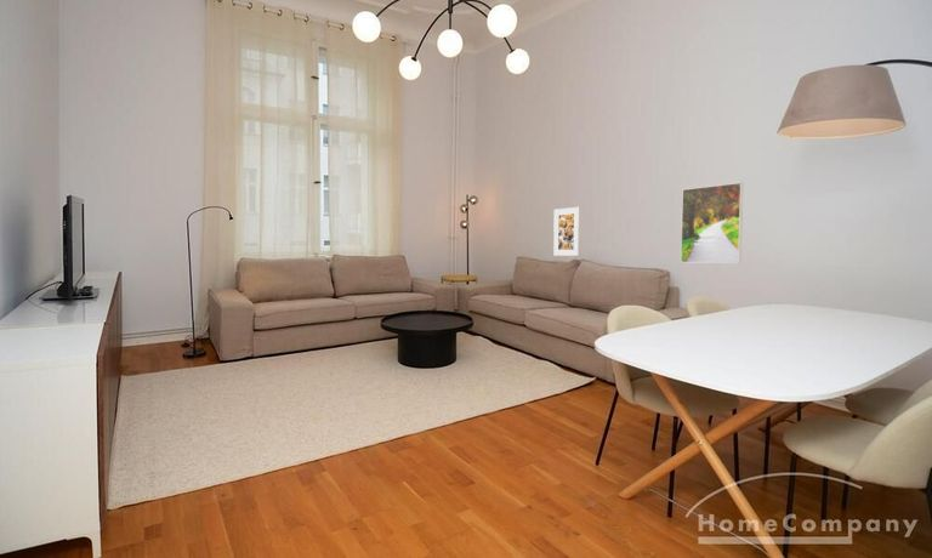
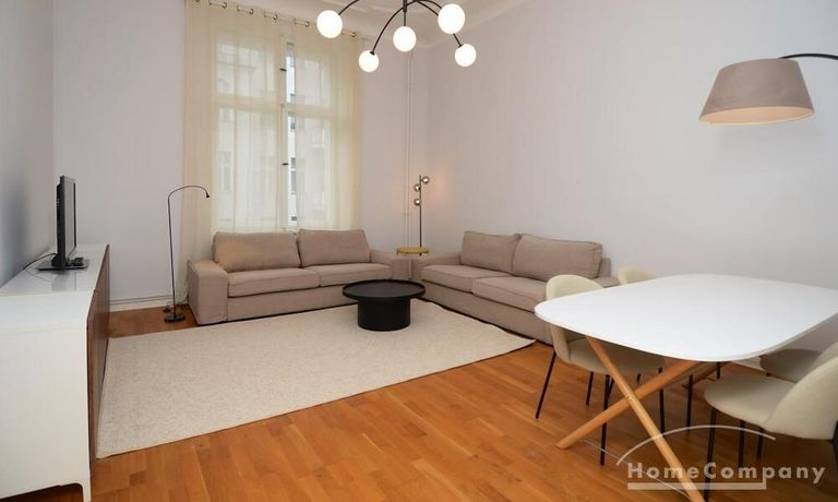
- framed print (566, 232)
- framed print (710, 224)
